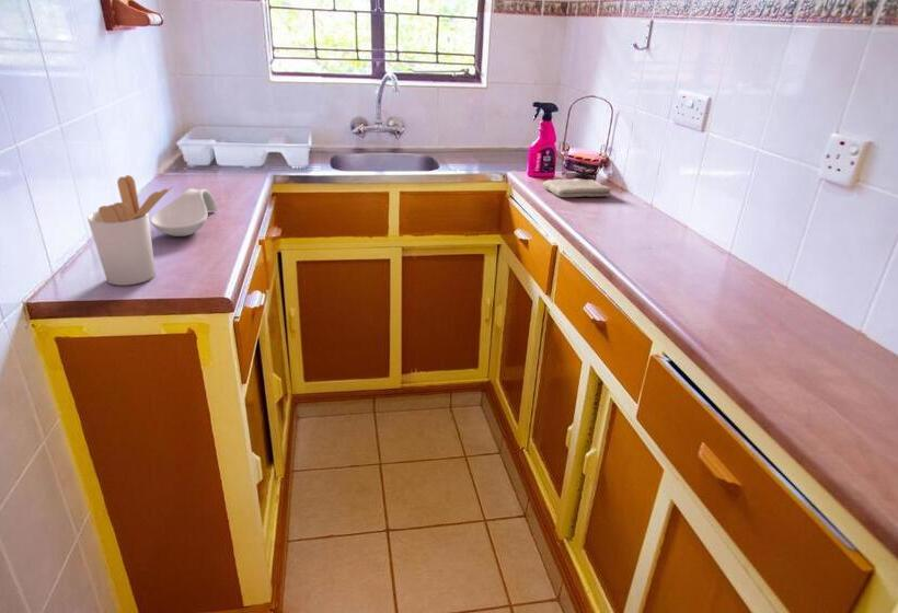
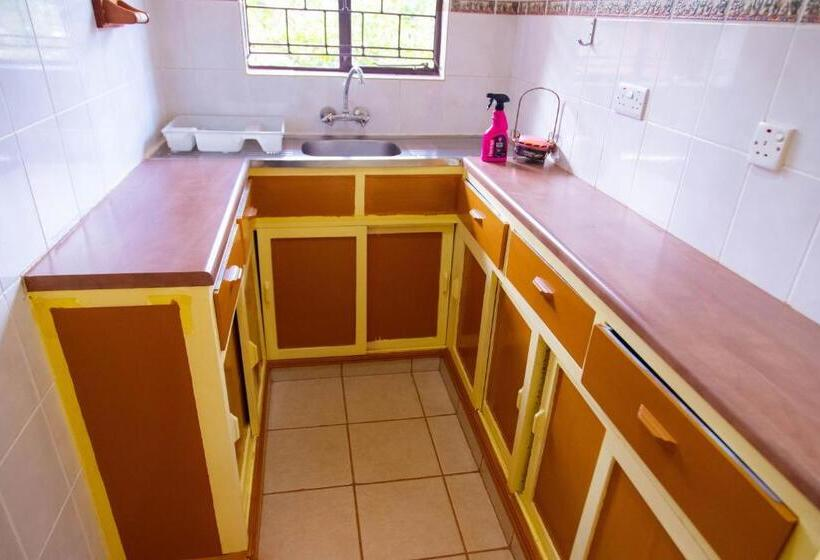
- washcloth (577, 187)
- spoon rest (188, 210)
- utensil holder (136, 231)
